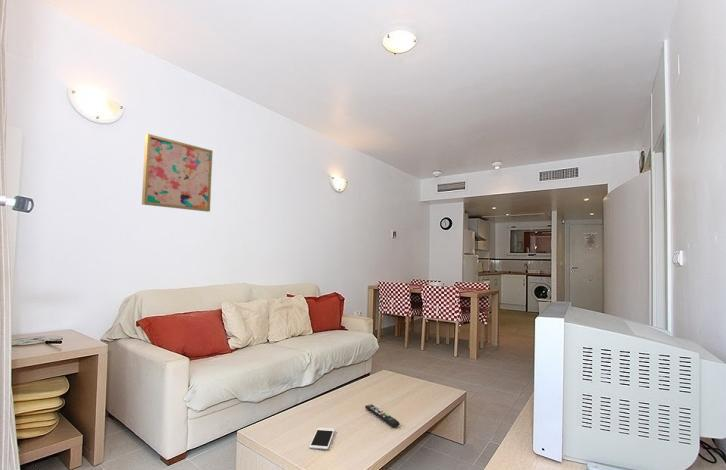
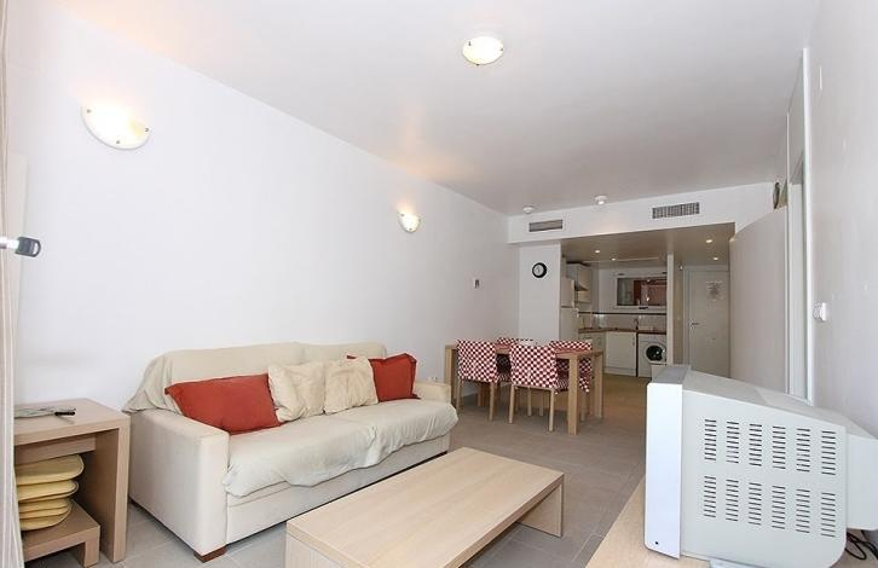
- remote control (381, 414)
- cell phone (322, 438)
- wall art (179, 175)
